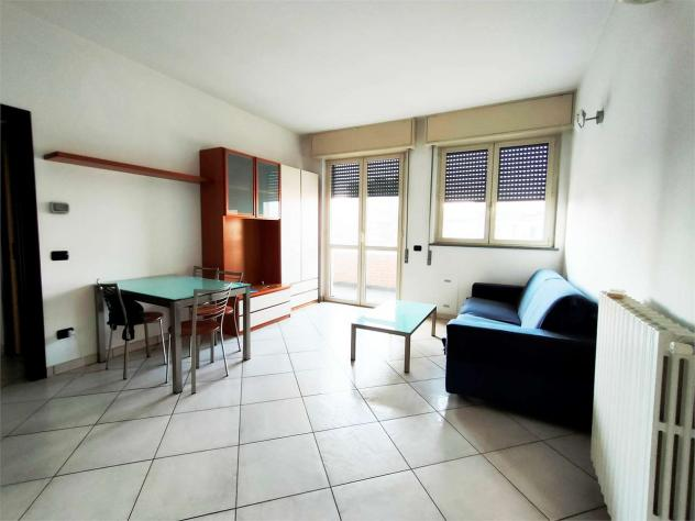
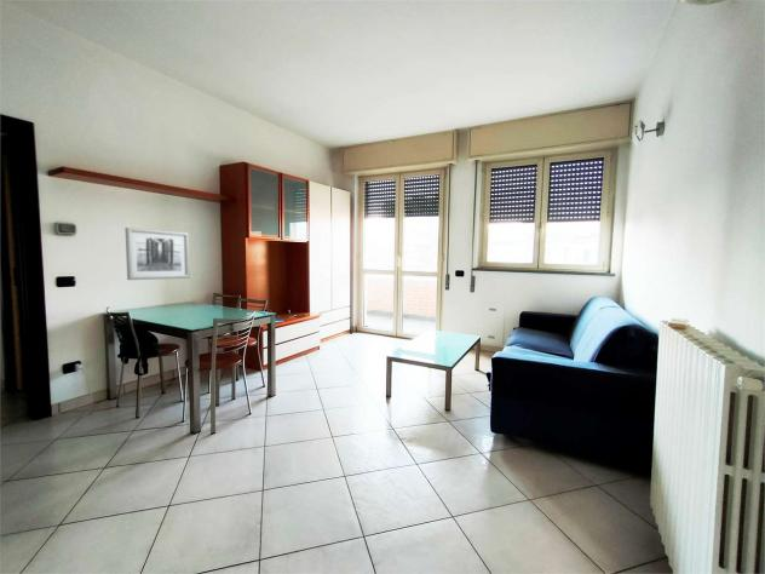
+ wall art (160, 254)
